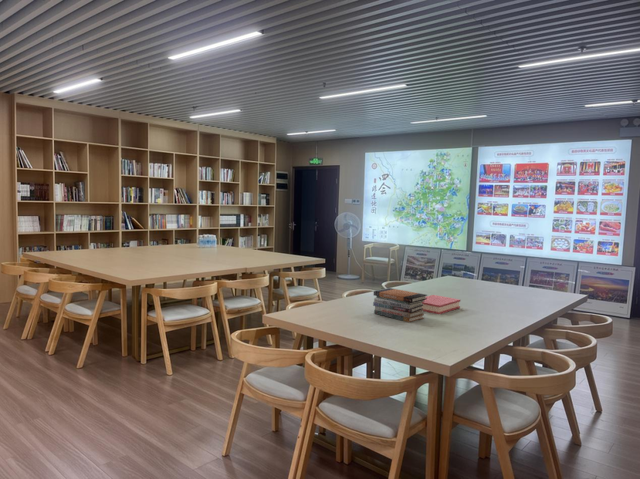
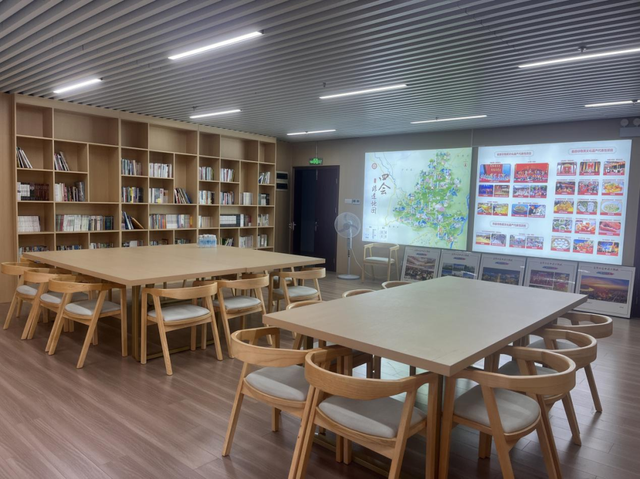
- book stack (399, 304)
- hardback book (435, 303)
